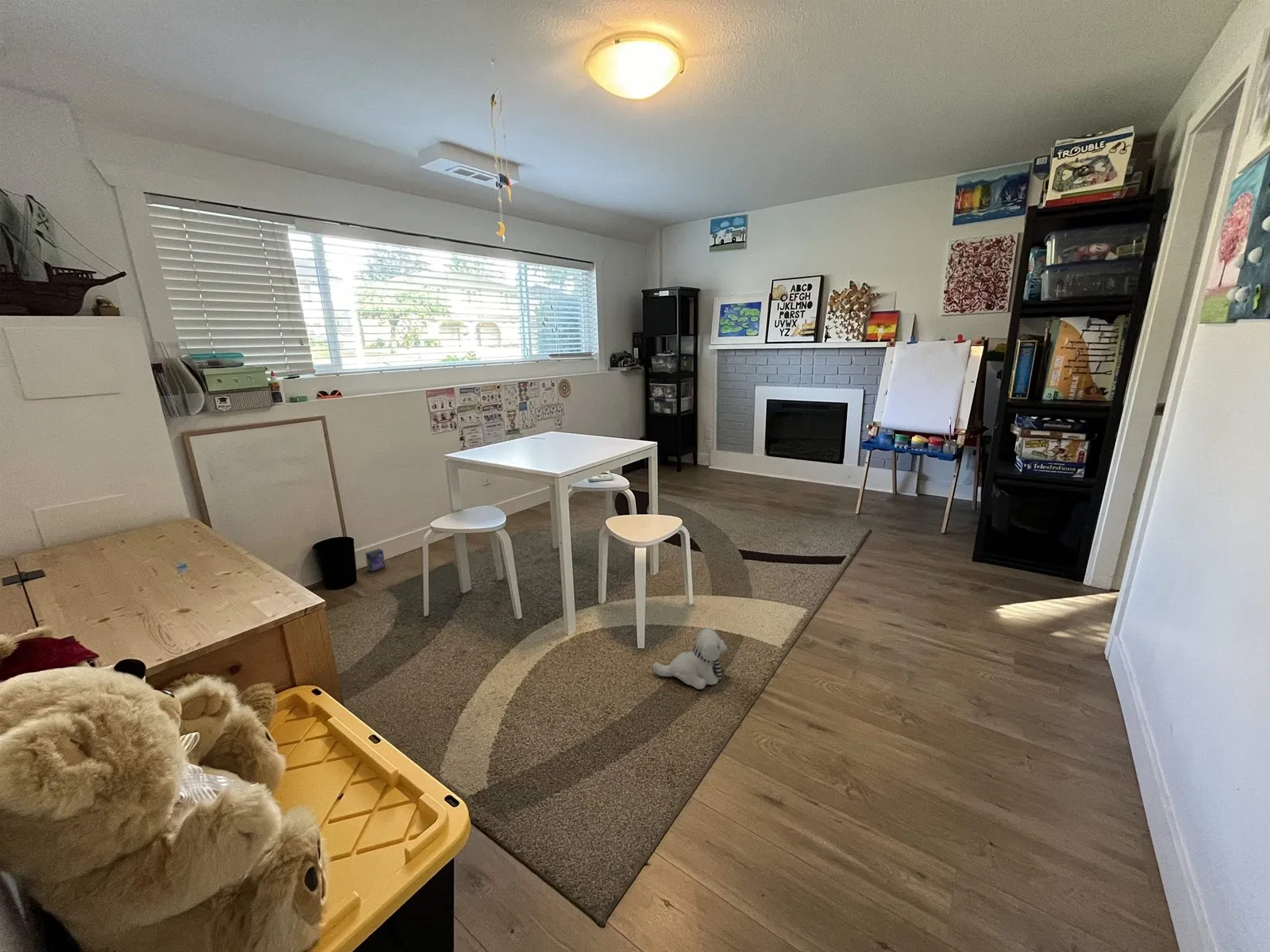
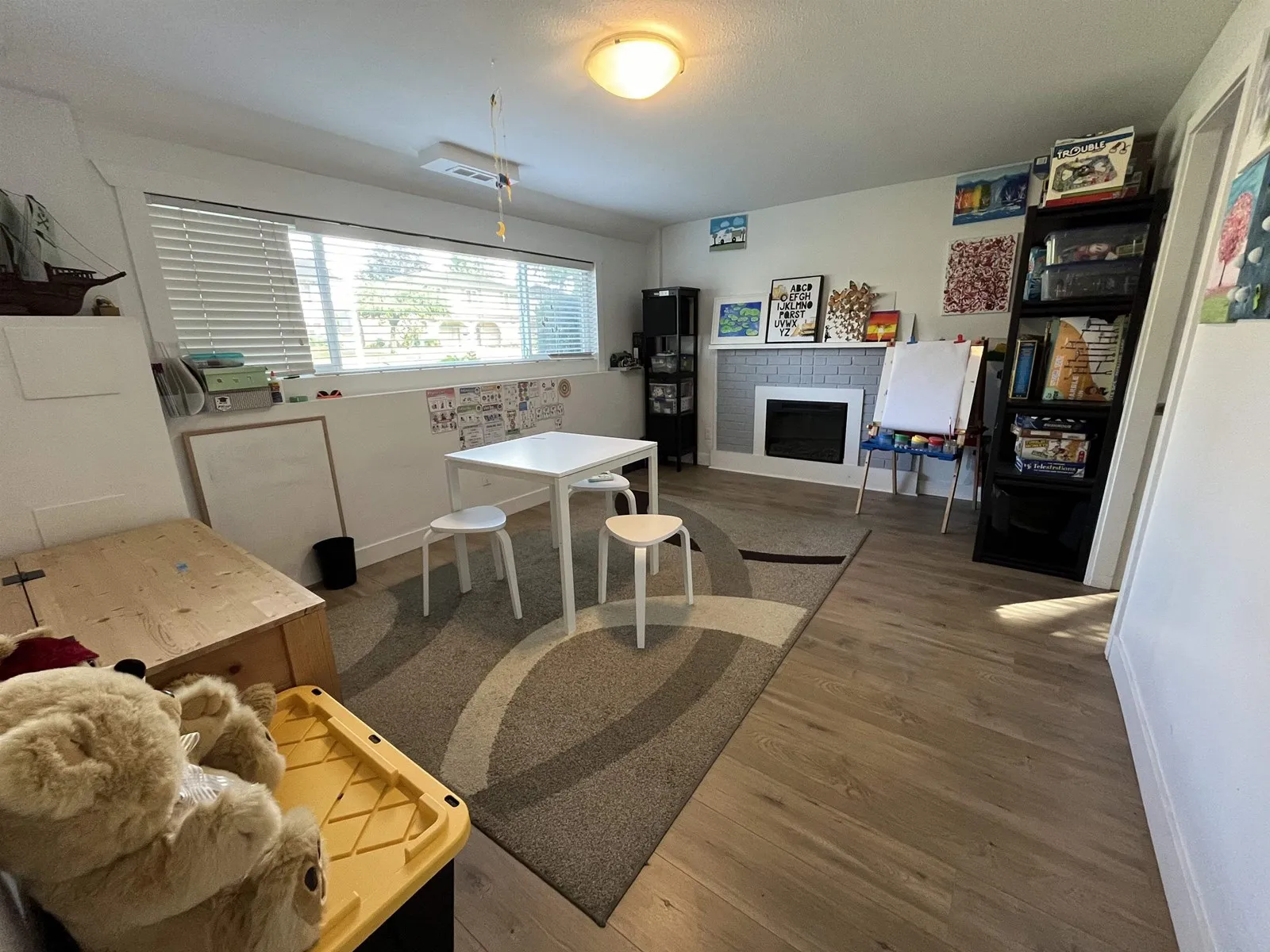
- plush toy (691, 651)
- box (375, 559)
